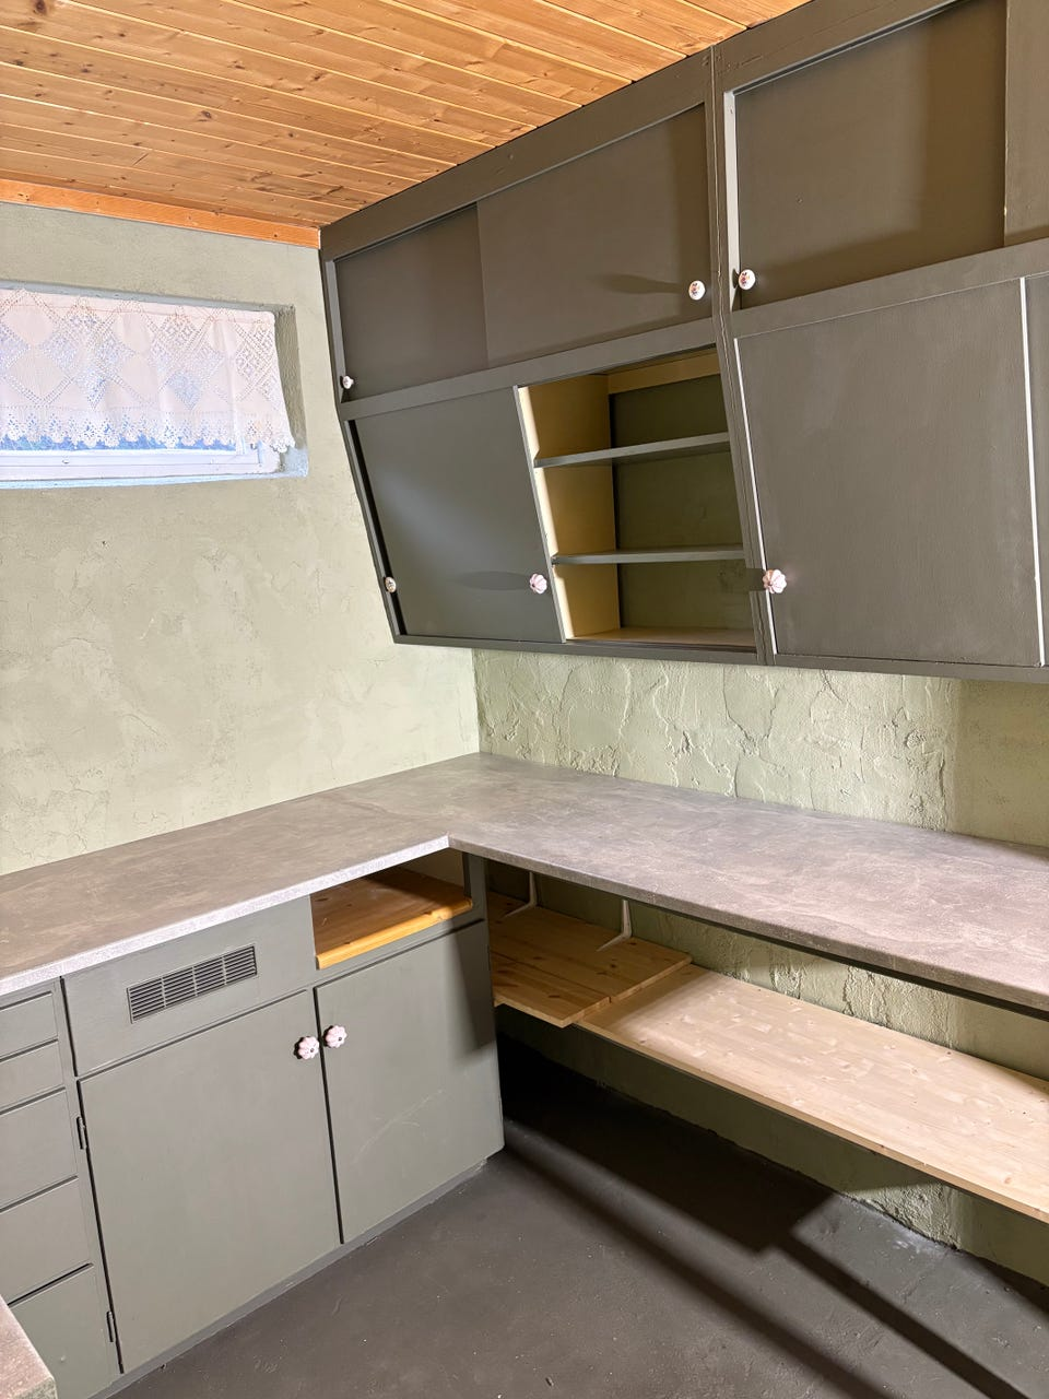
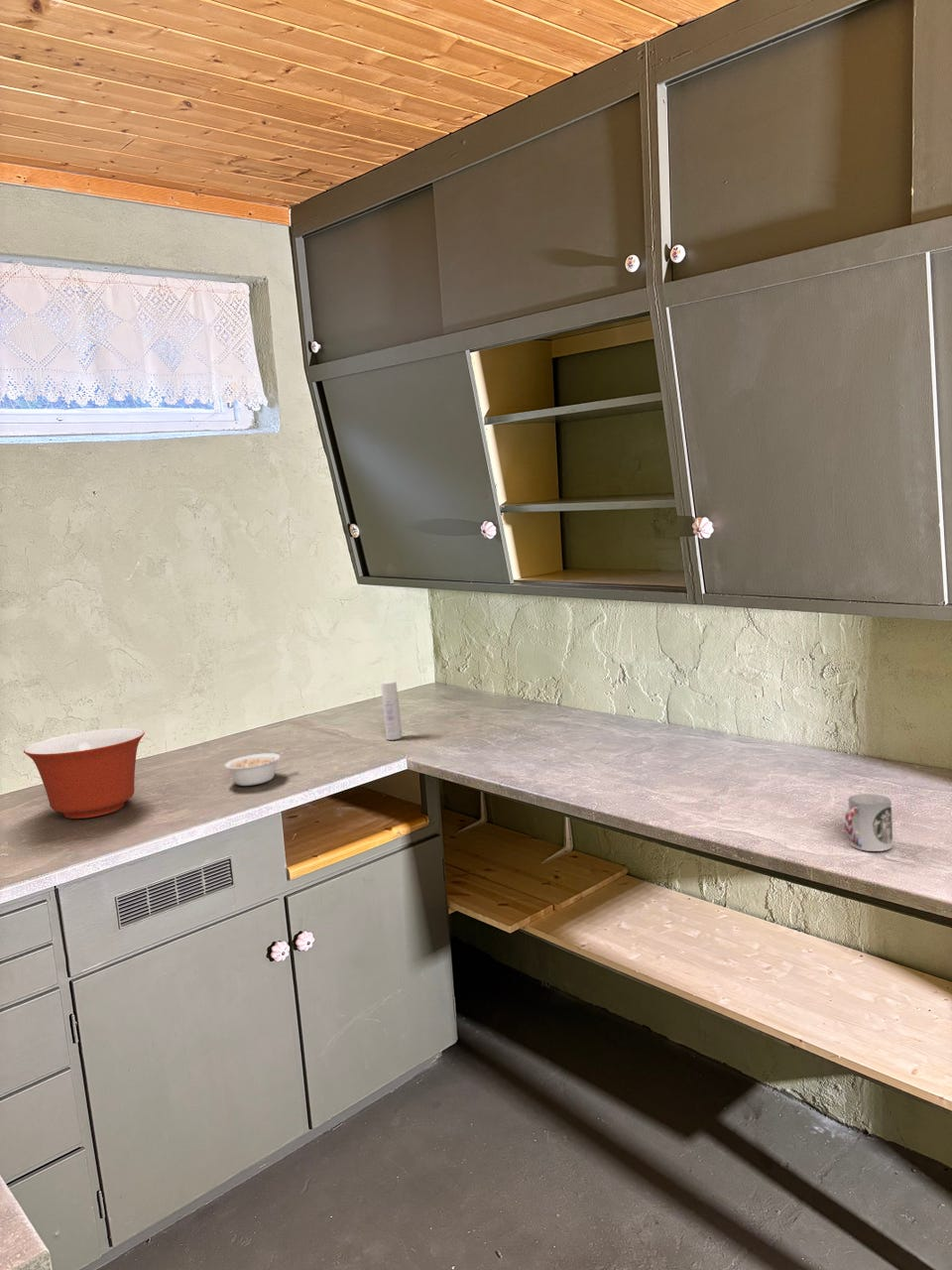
+ bottle (391, 709)
+ cup (865, 824)
+ legume (255, 767)
+ mixing bowl (89, 775)
